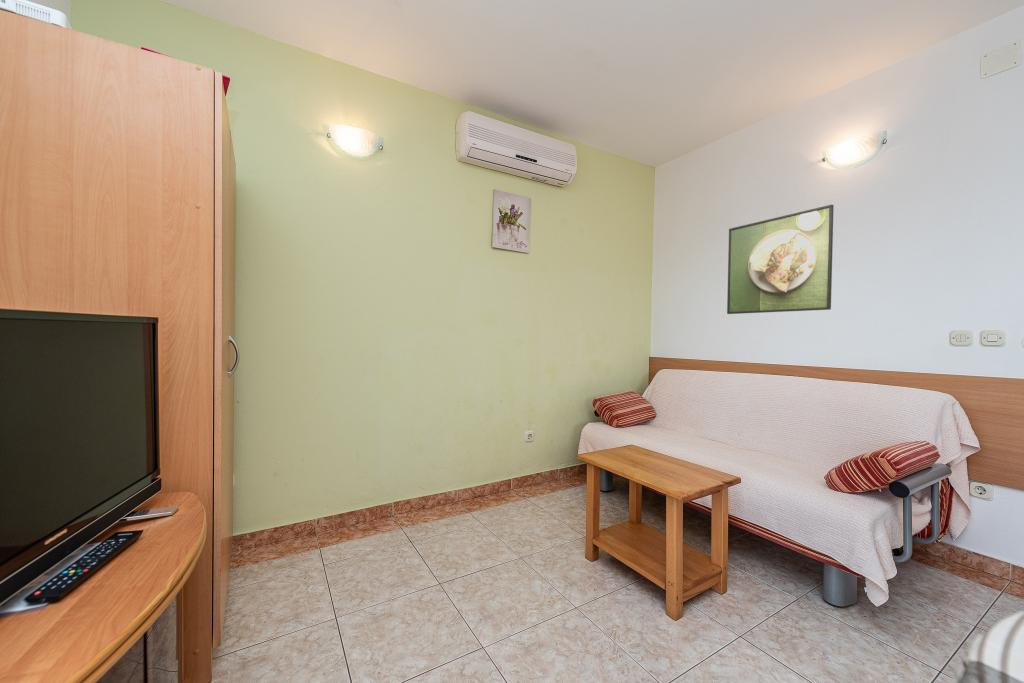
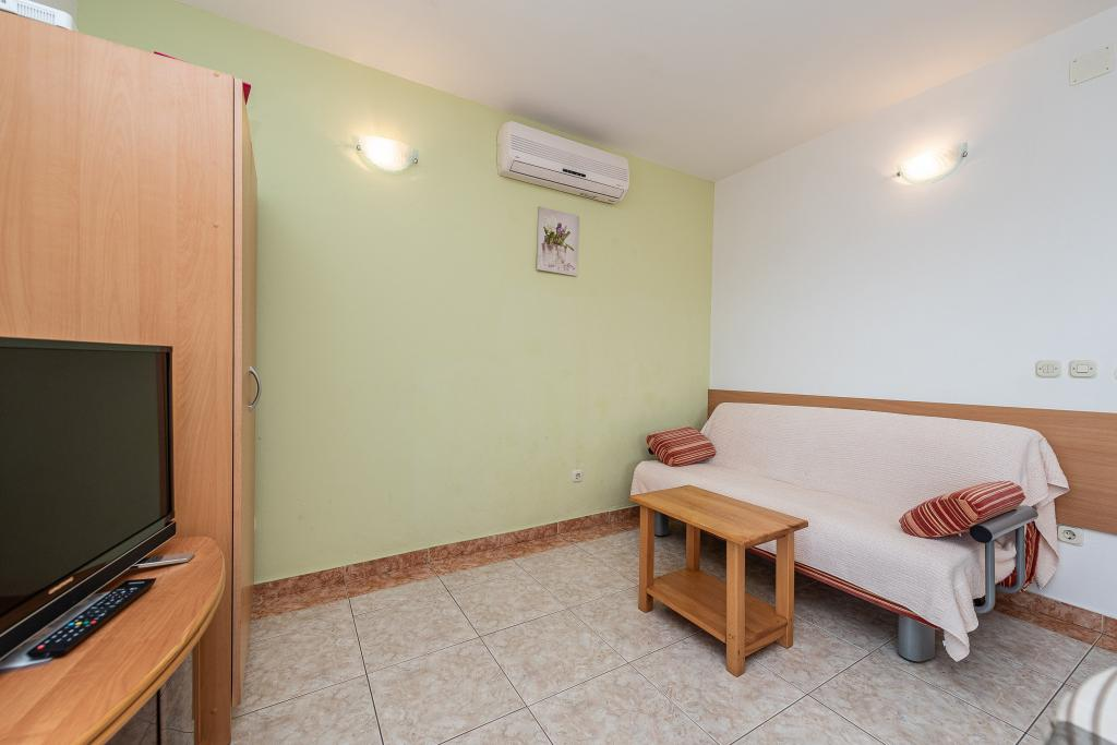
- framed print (774, 265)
